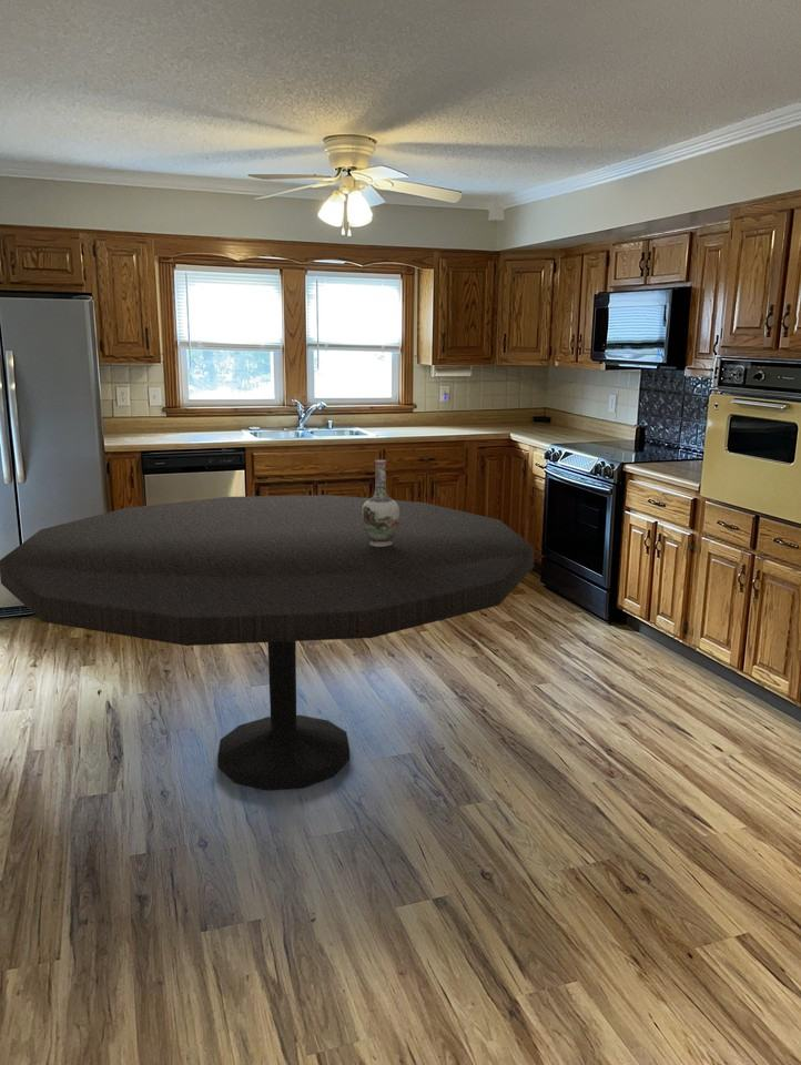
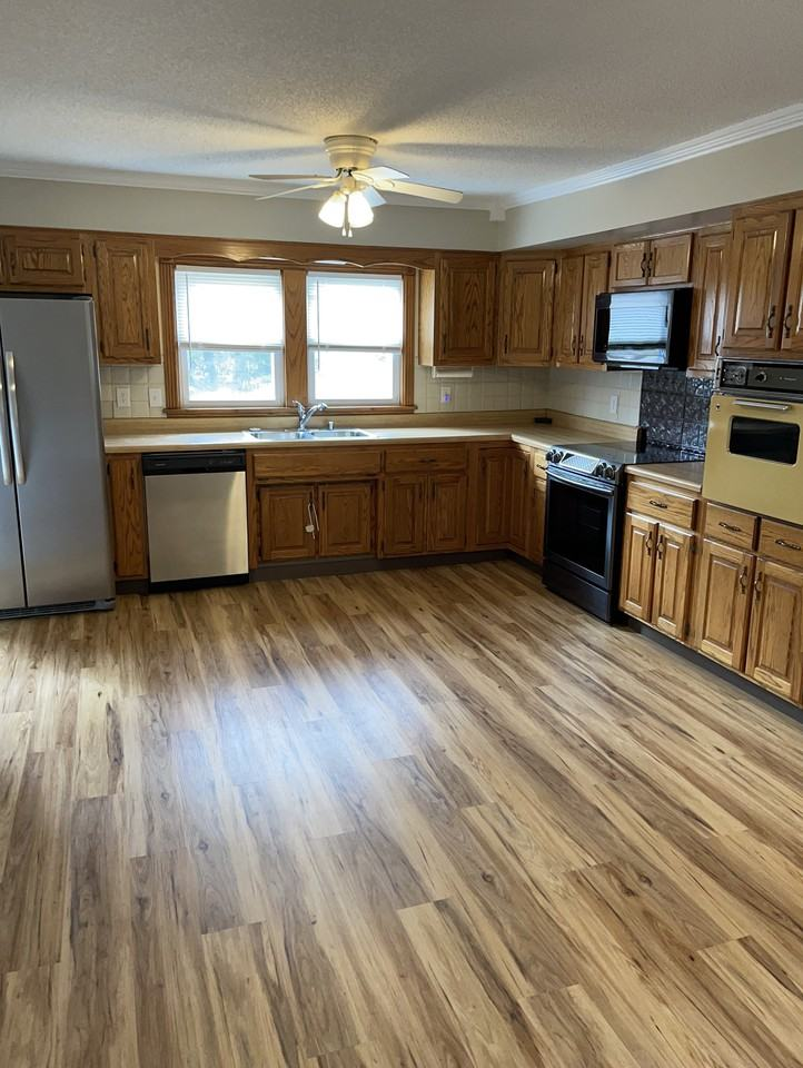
- dining table (282, 649)
- vase (381, 503)
